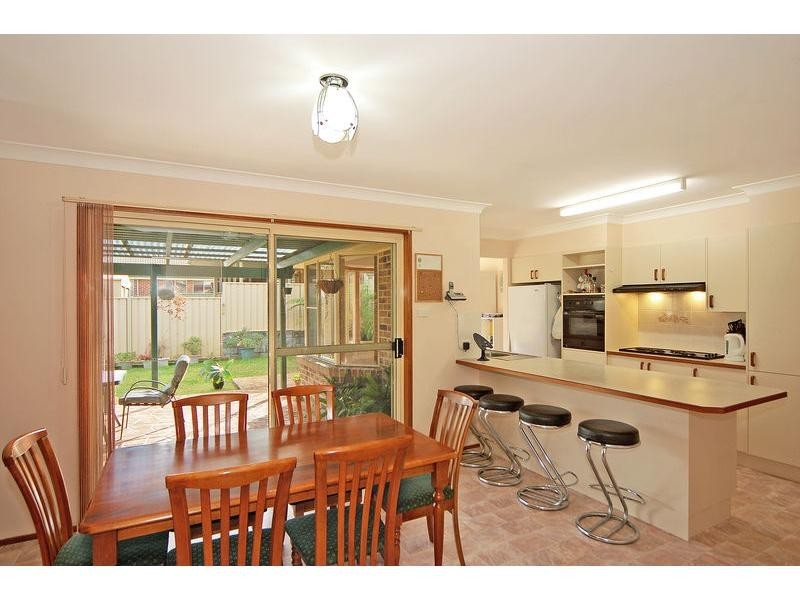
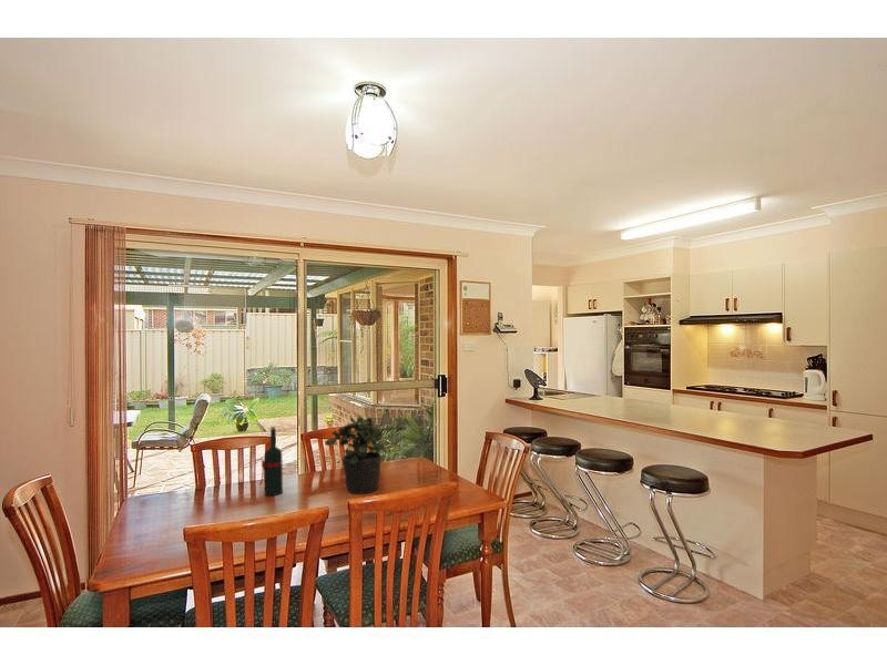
+ potted plant (358, 451)
+ wine bottle (271, 460)
